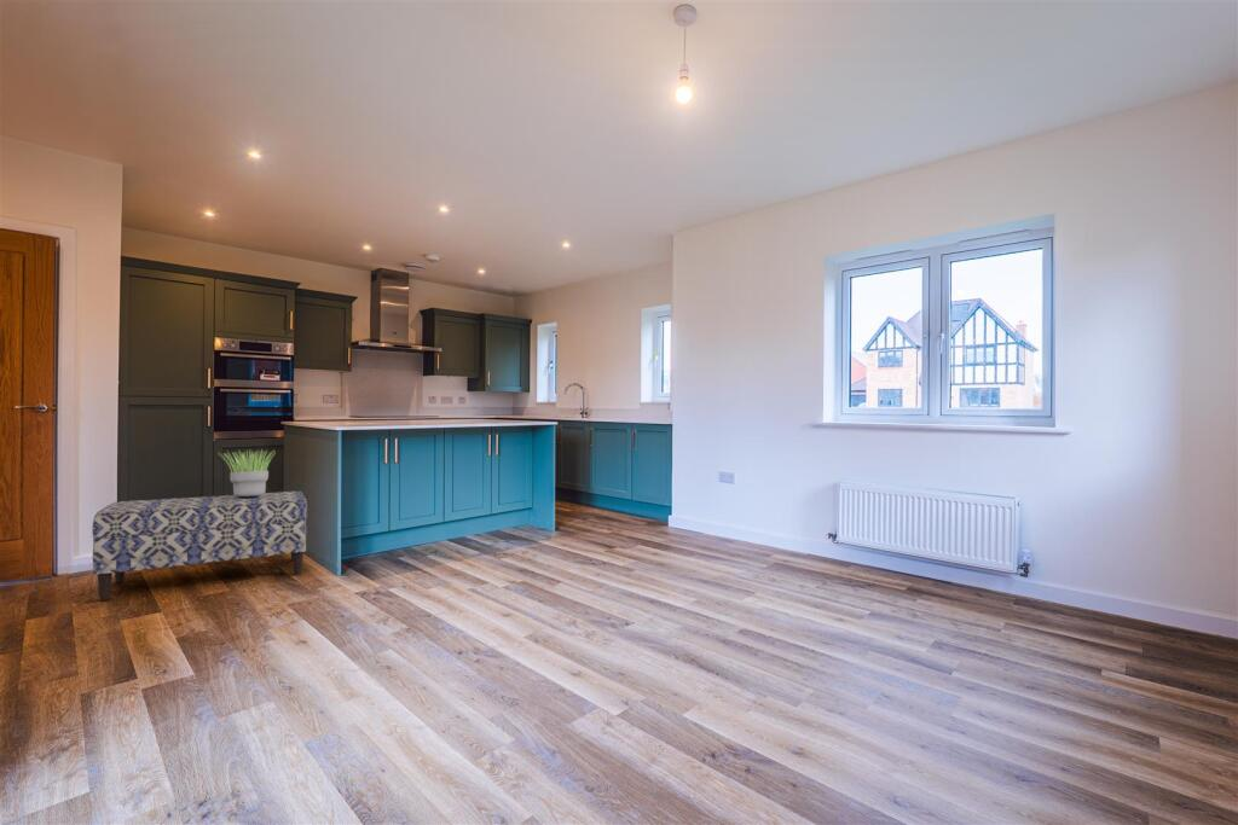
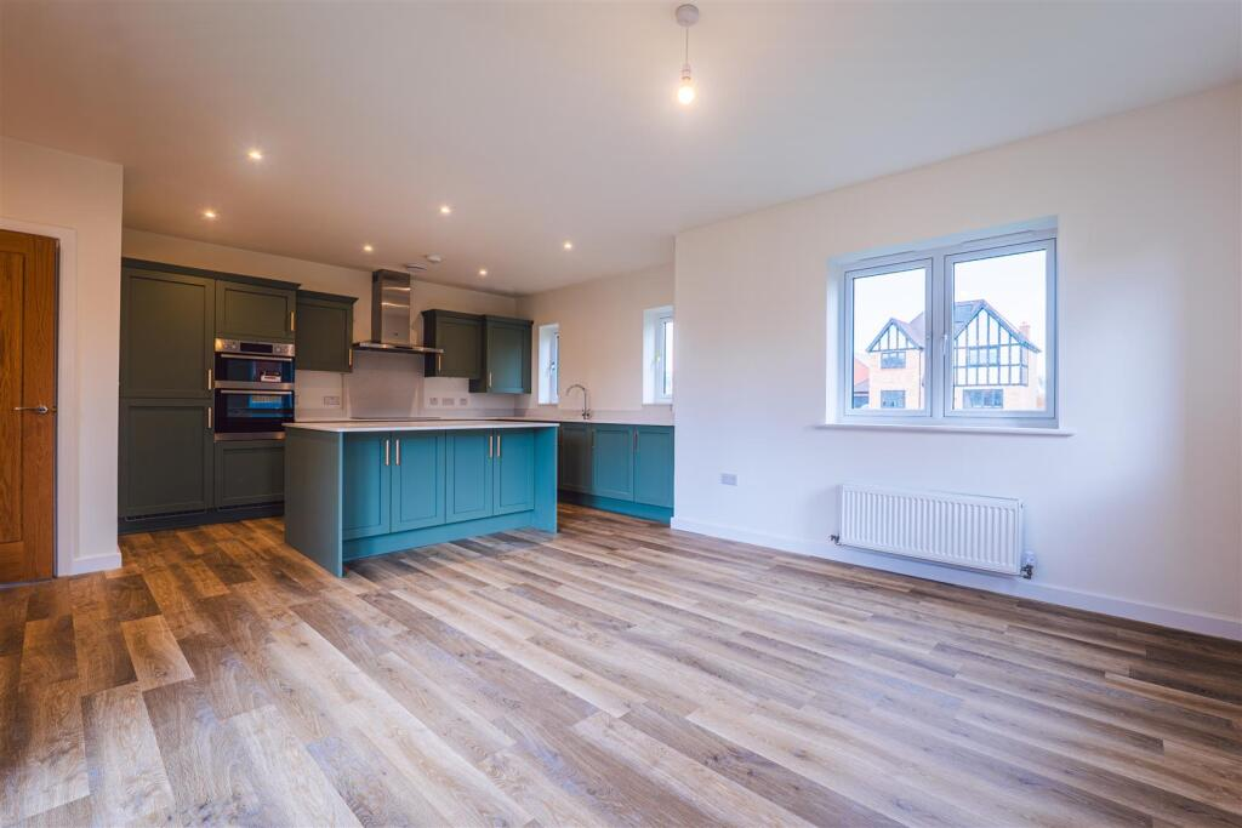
- potted plant (249, 473)
- bench (210, 539)
